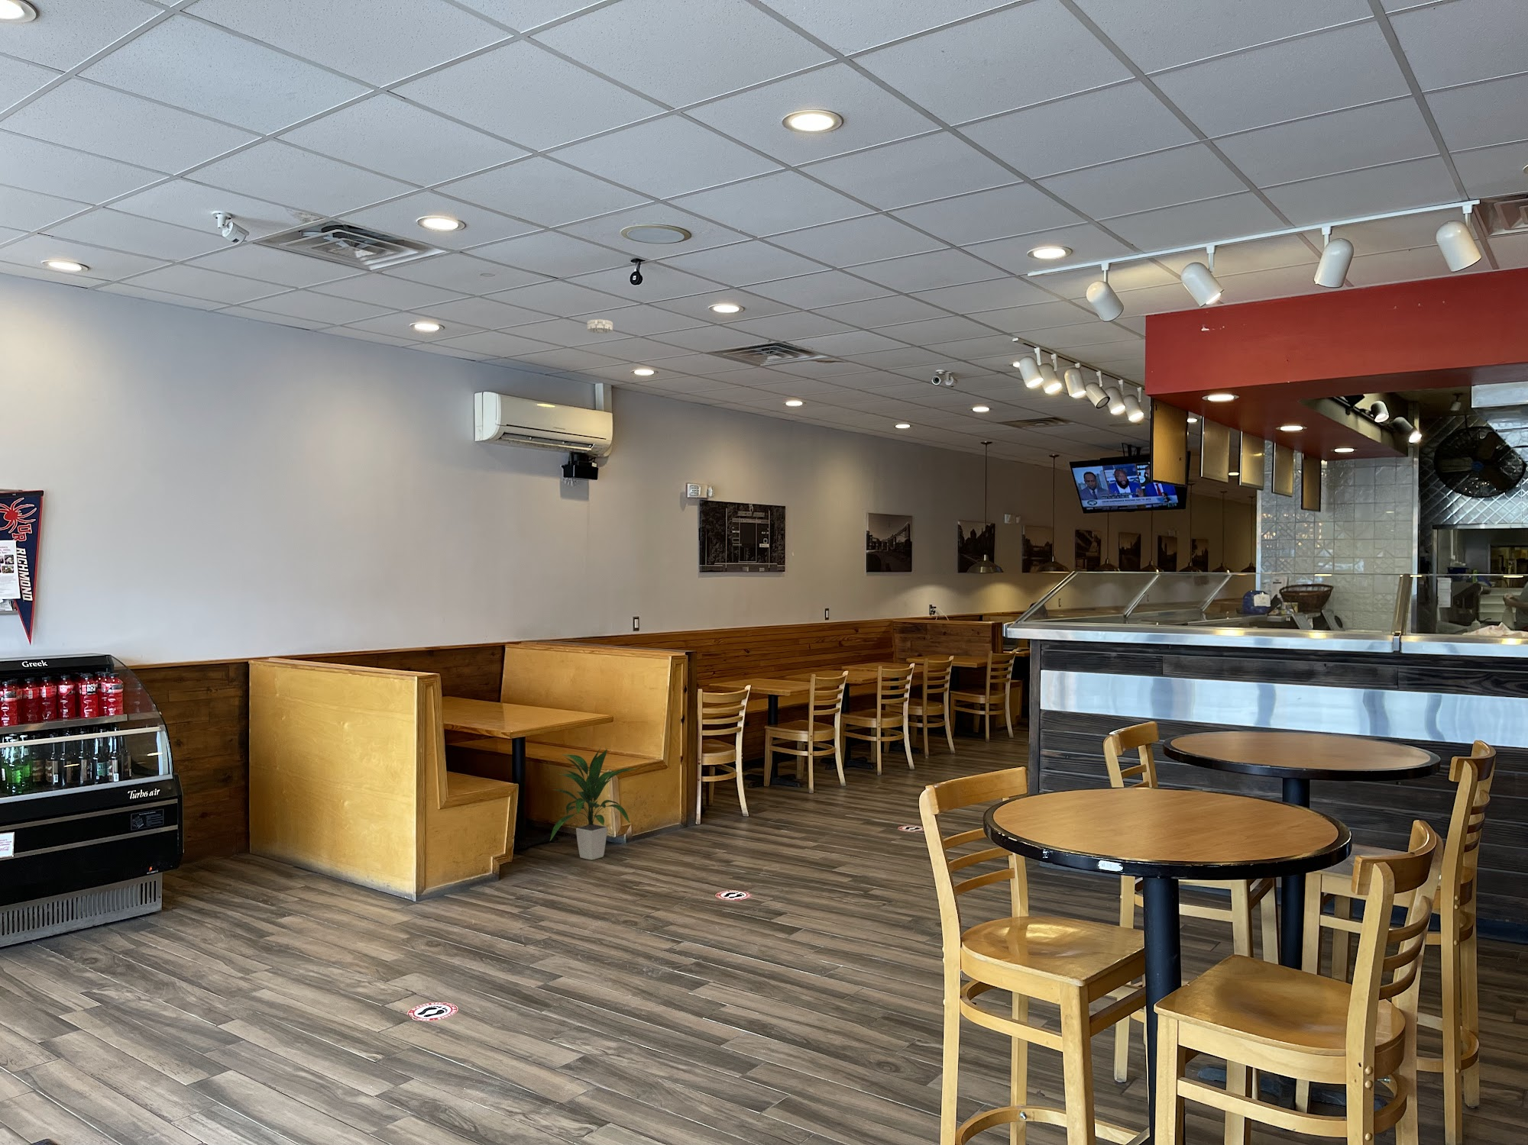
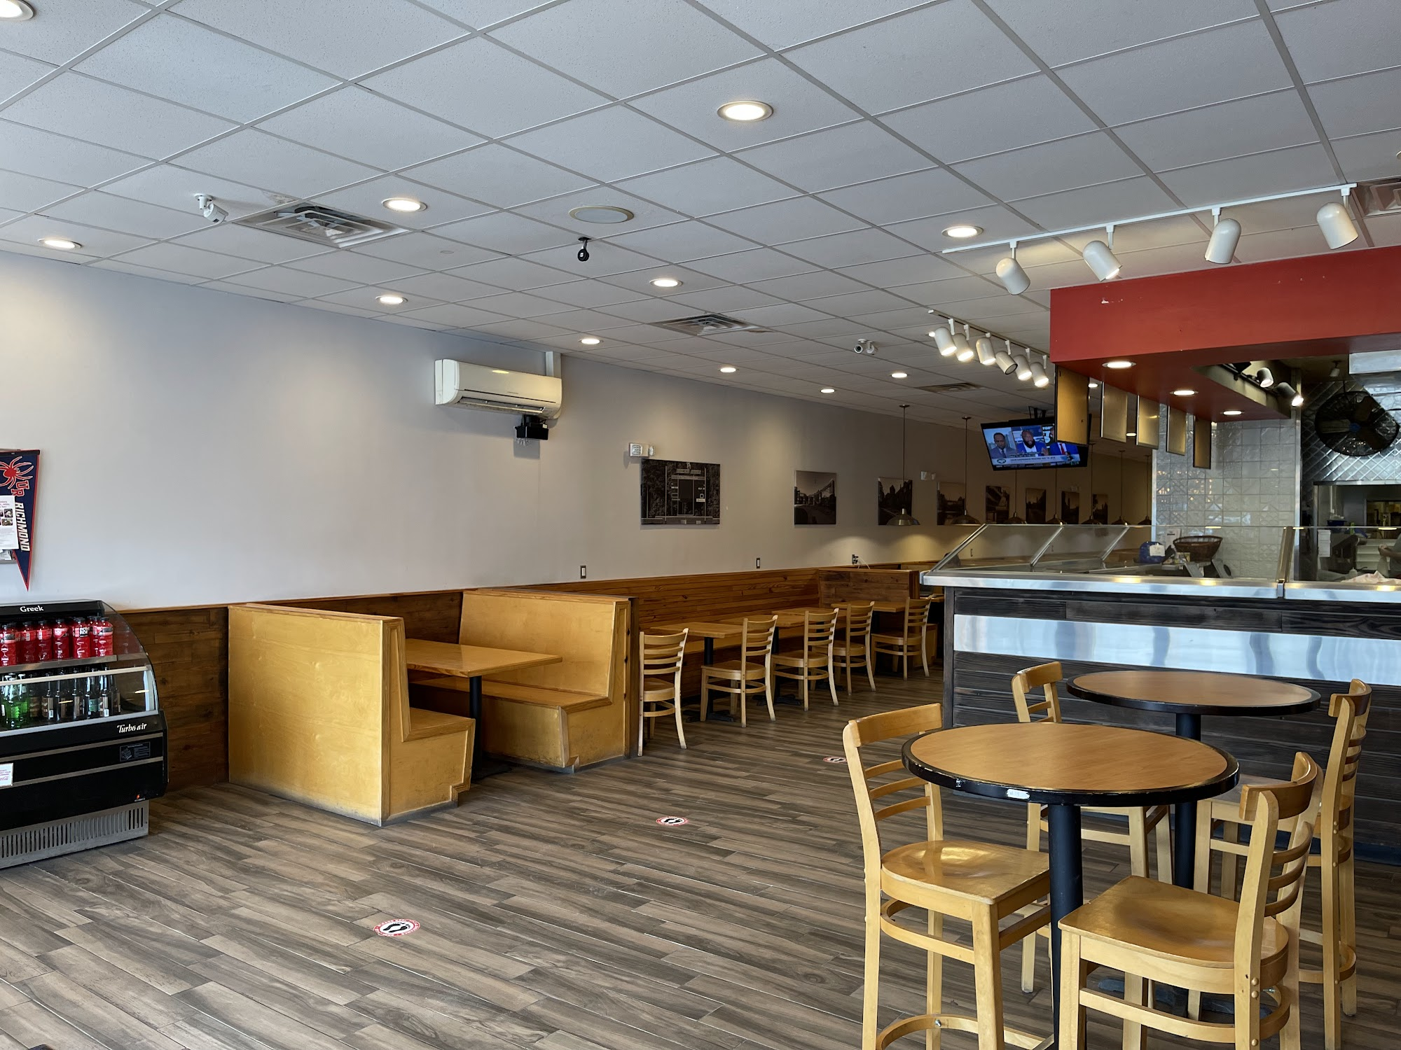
- smoke detector (599, 326)
- indoor plant (587, 801)
